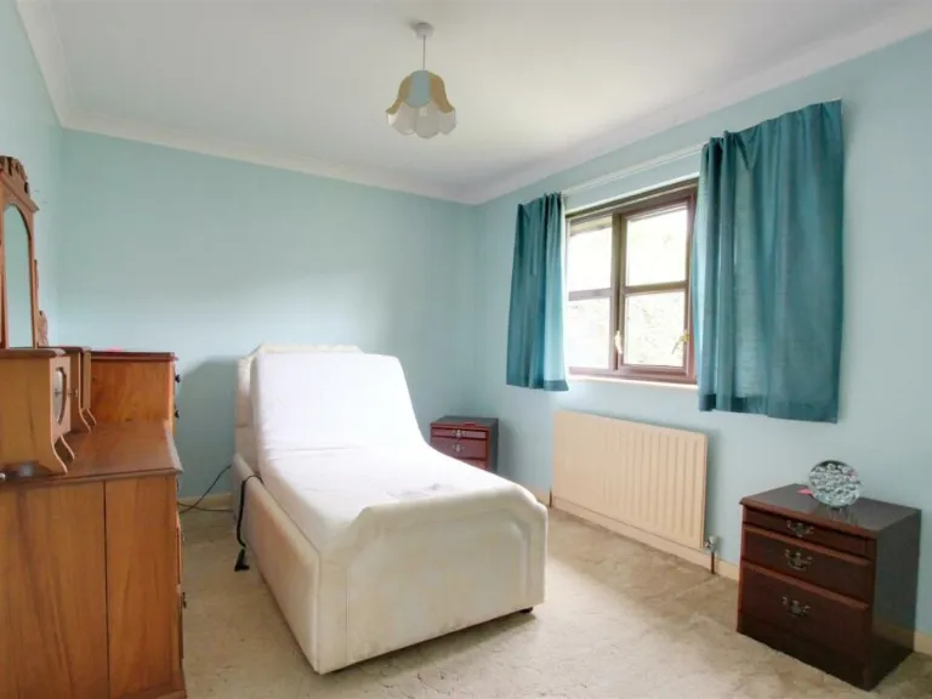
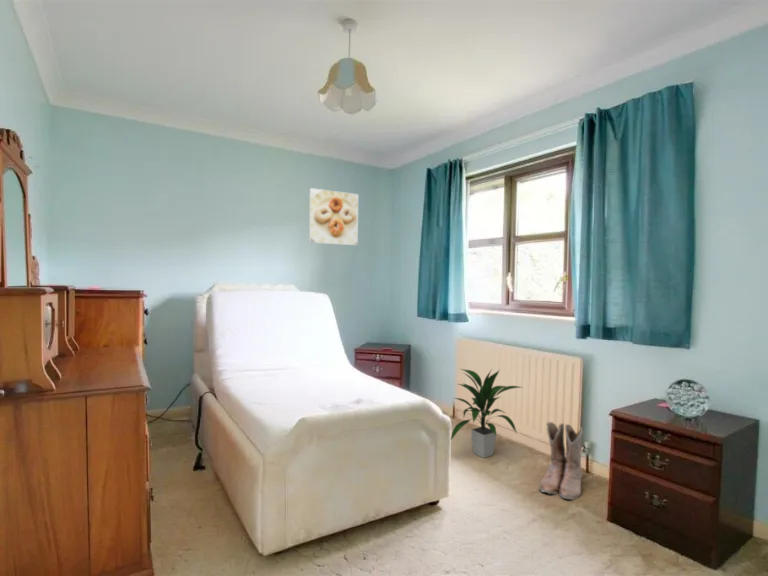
+ boots (562, 456)
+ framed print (334, 217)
+ indoor plant (480, 409)
